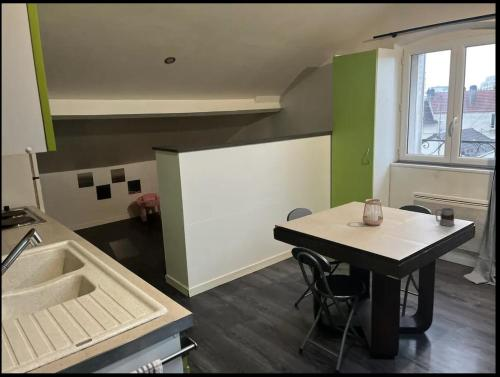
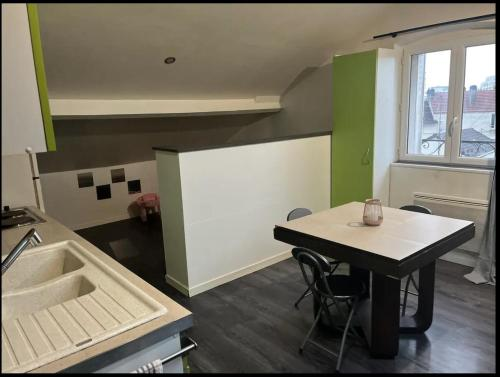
- mug (444, 216)
